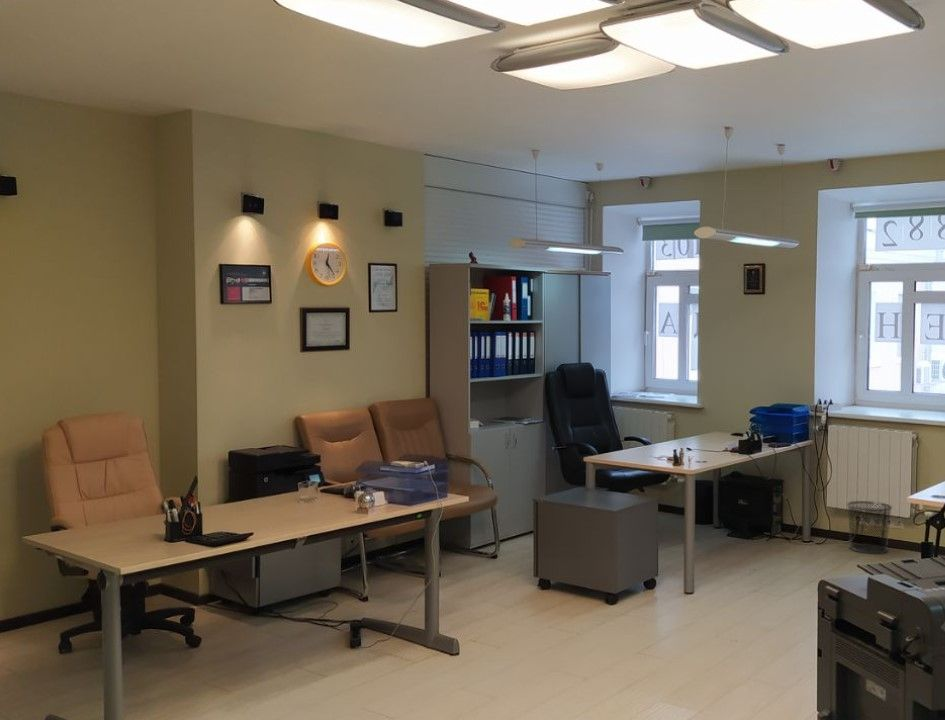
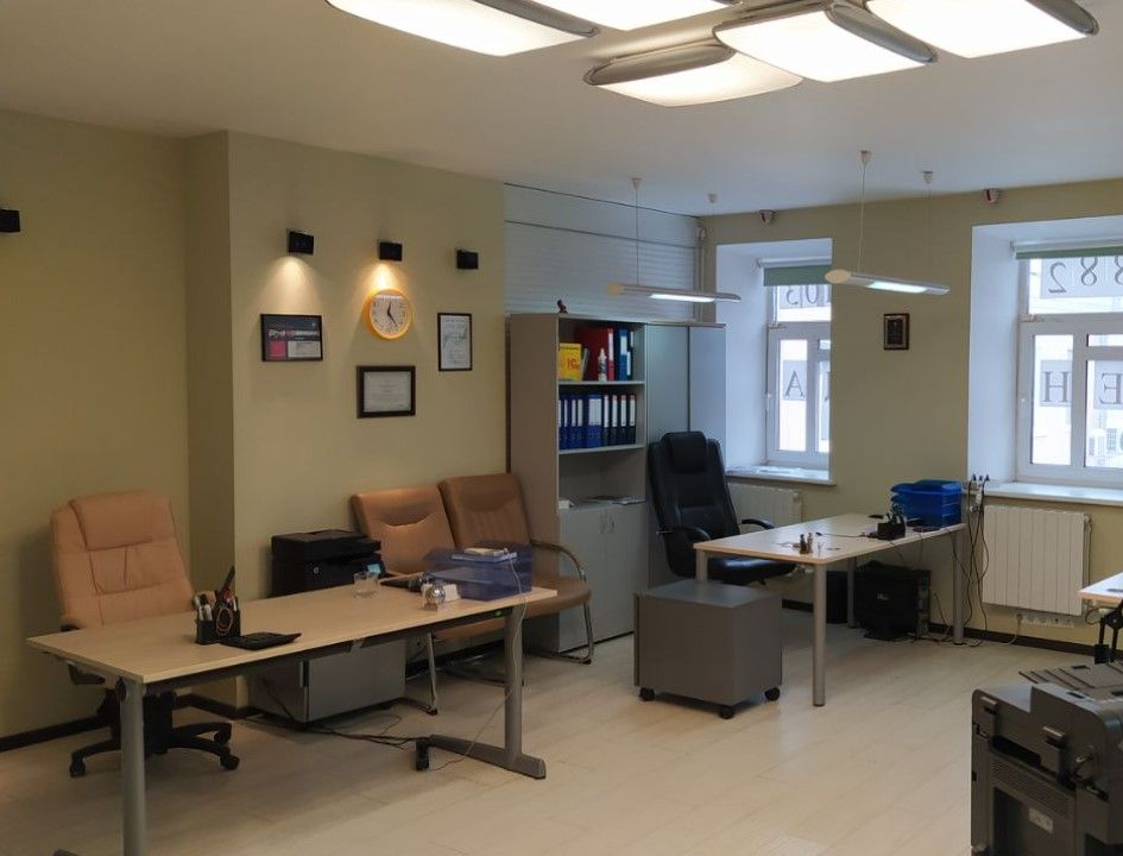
- waste bin (868, 527)
